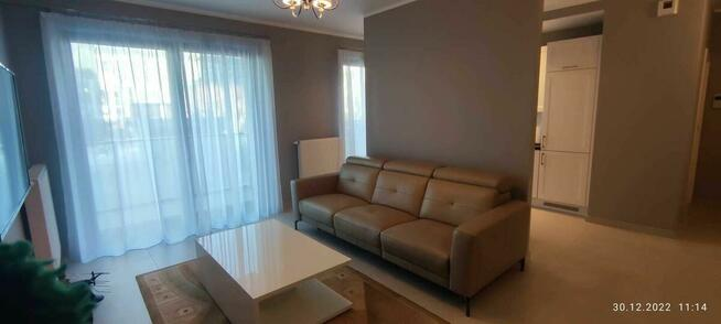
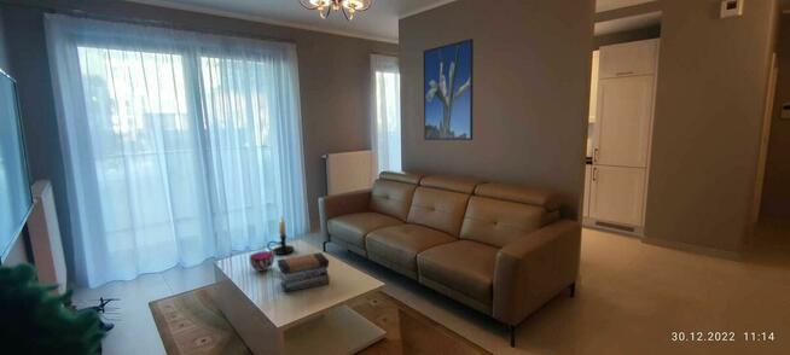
+ book stack (303, 272)
+ decorative bowl (262, 262)
+ candle holder (280, 233)
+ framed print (446, 93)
